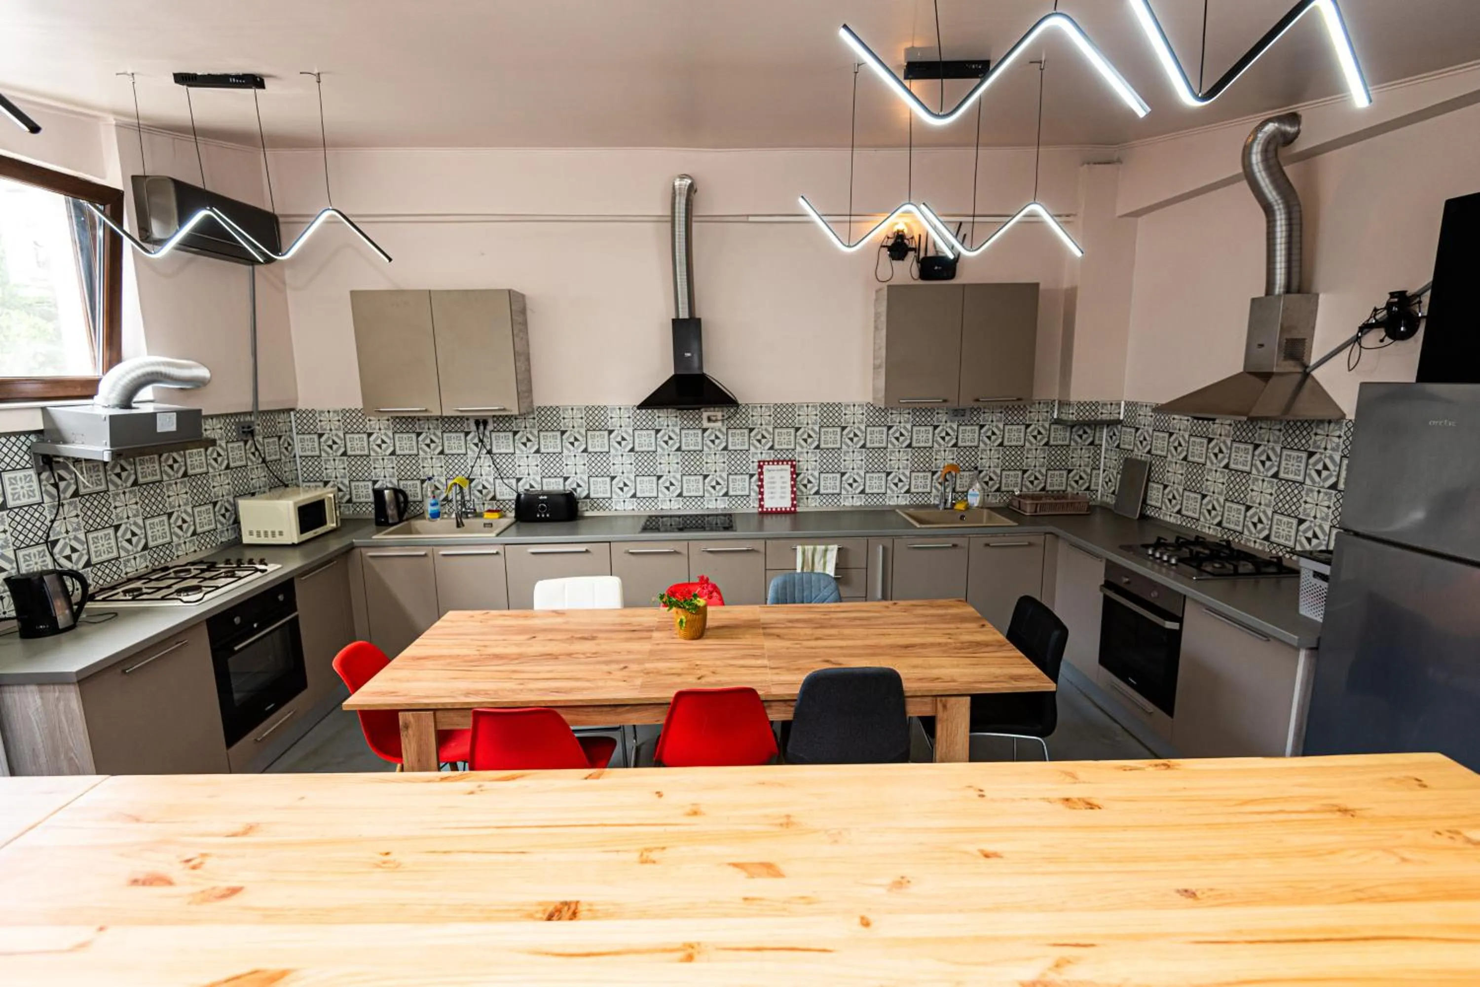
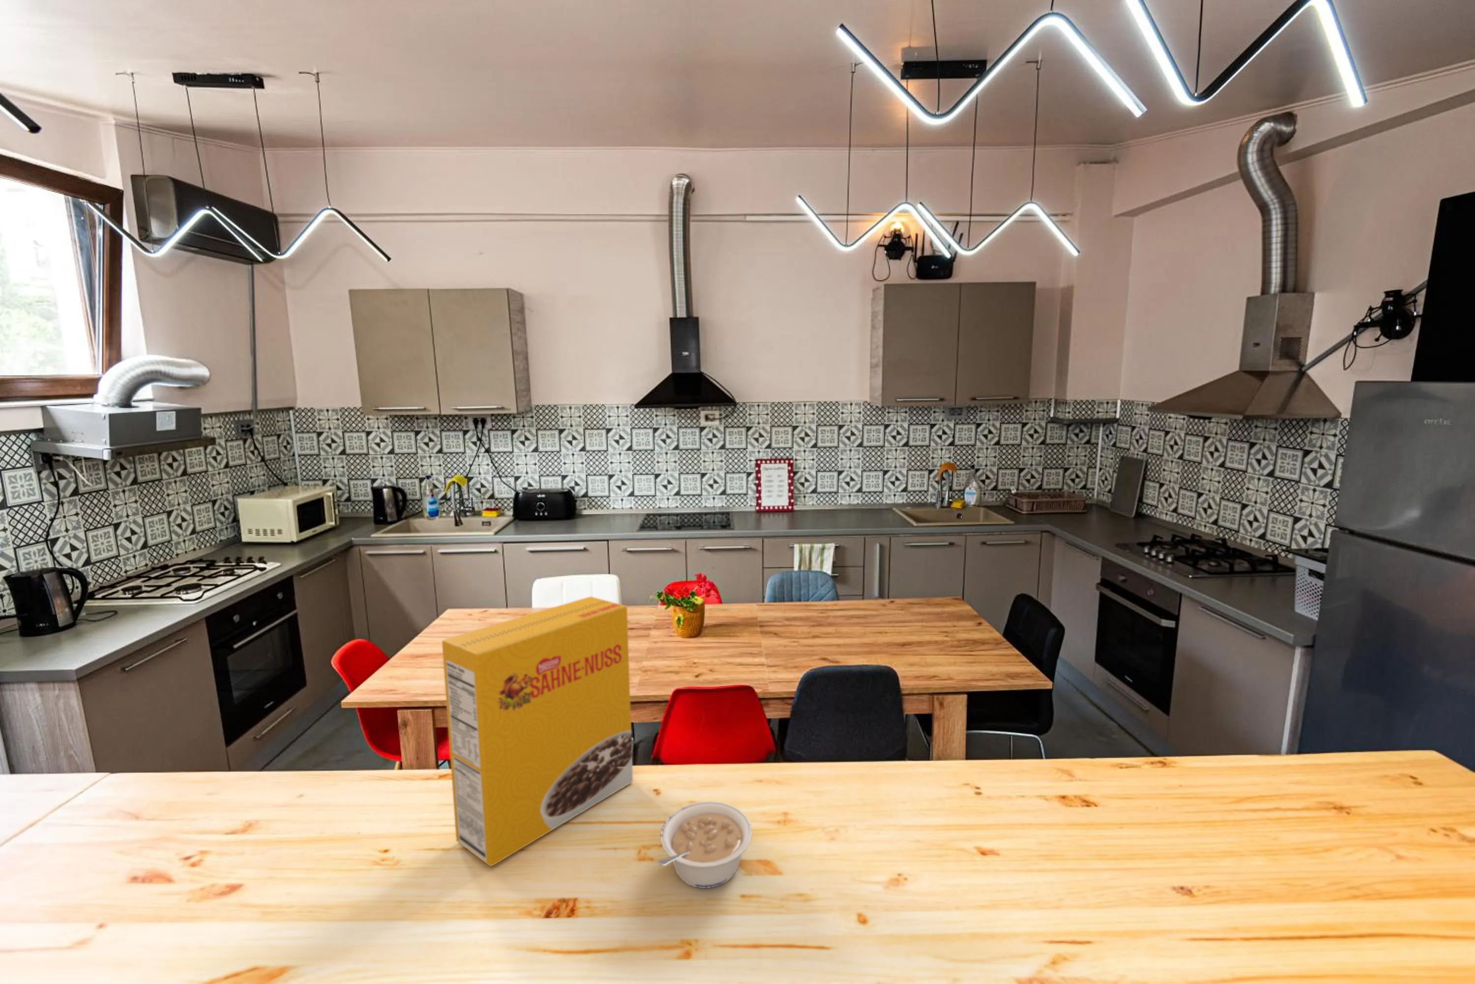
+ cereal box (546, 717)
+ legume (706, 847)
